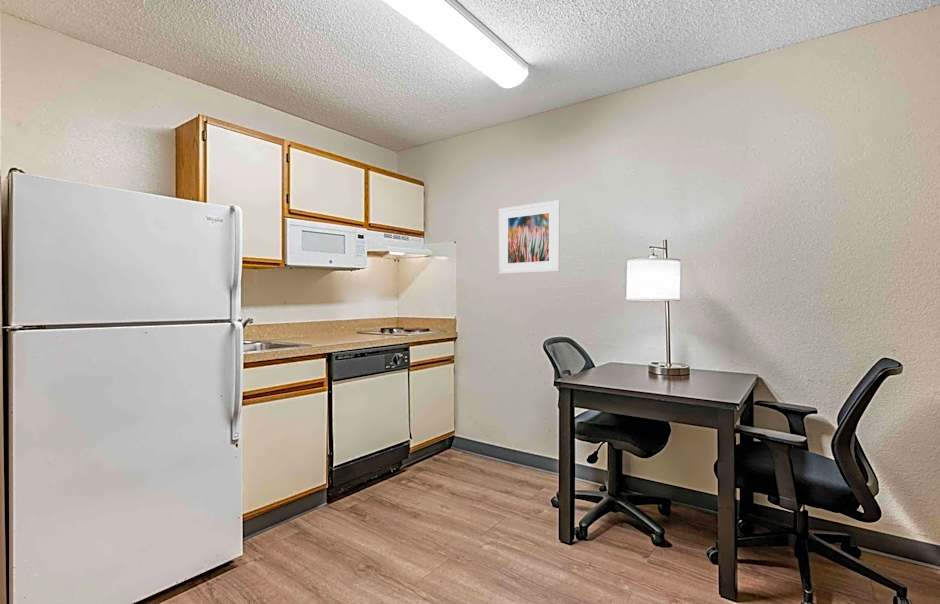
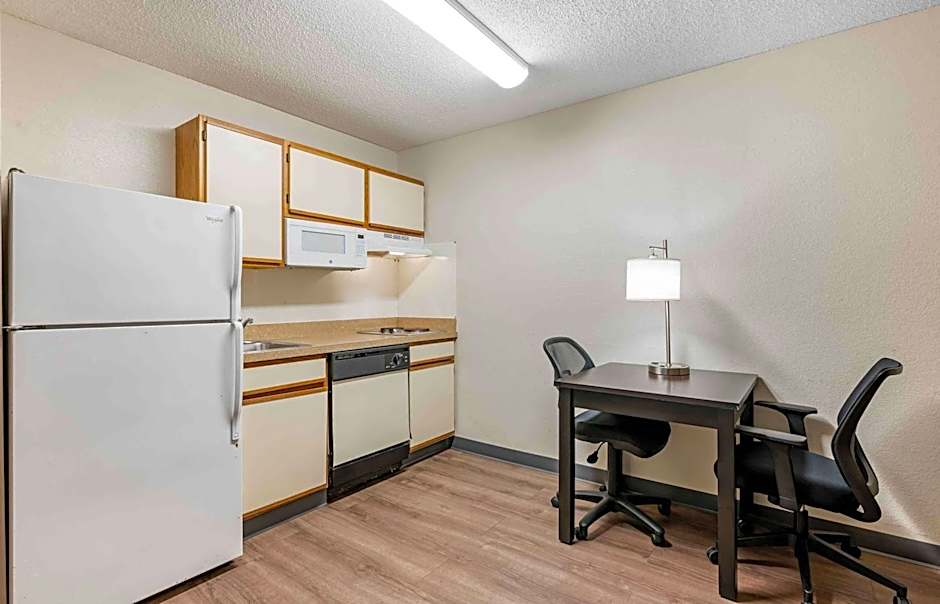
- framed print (528, 238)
